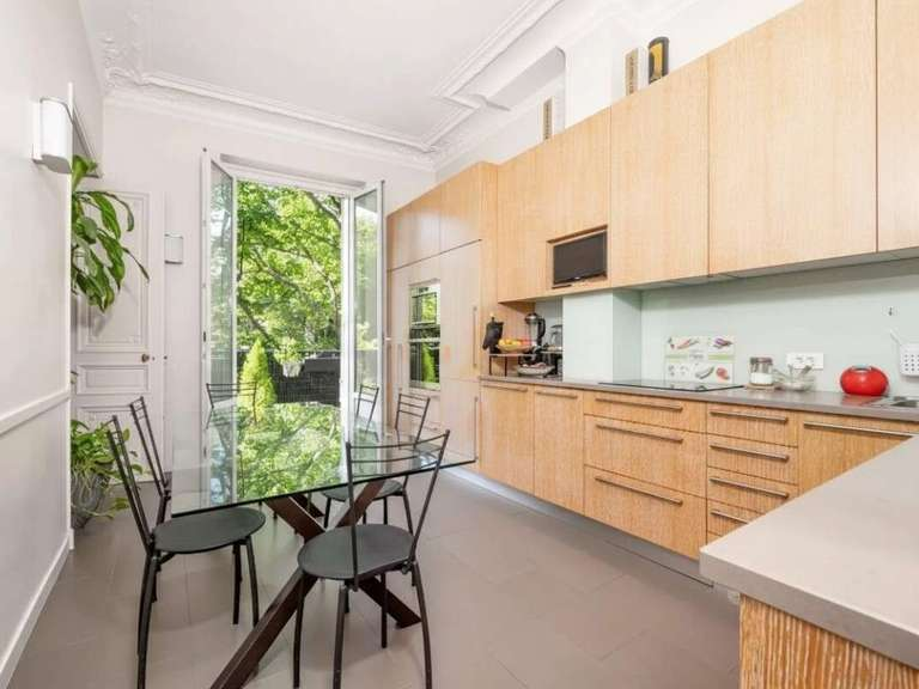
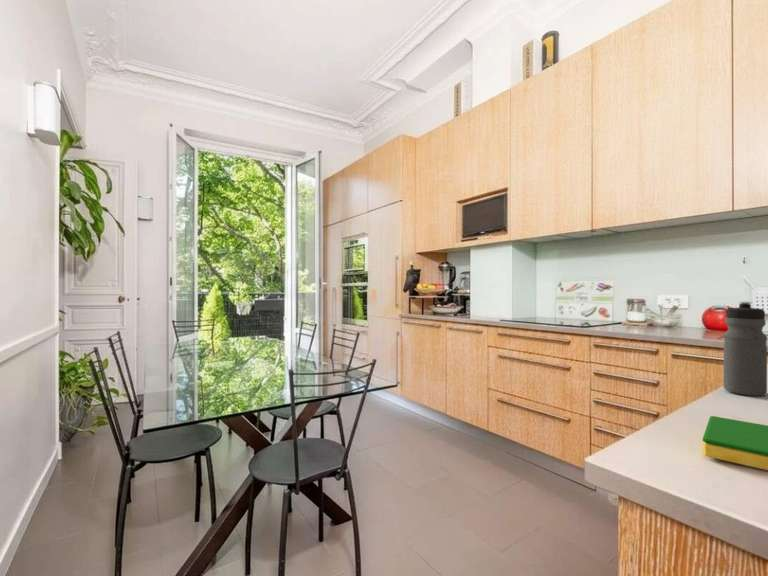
+ dish sponge (738, 440)
+ water bottle (744, 346)
